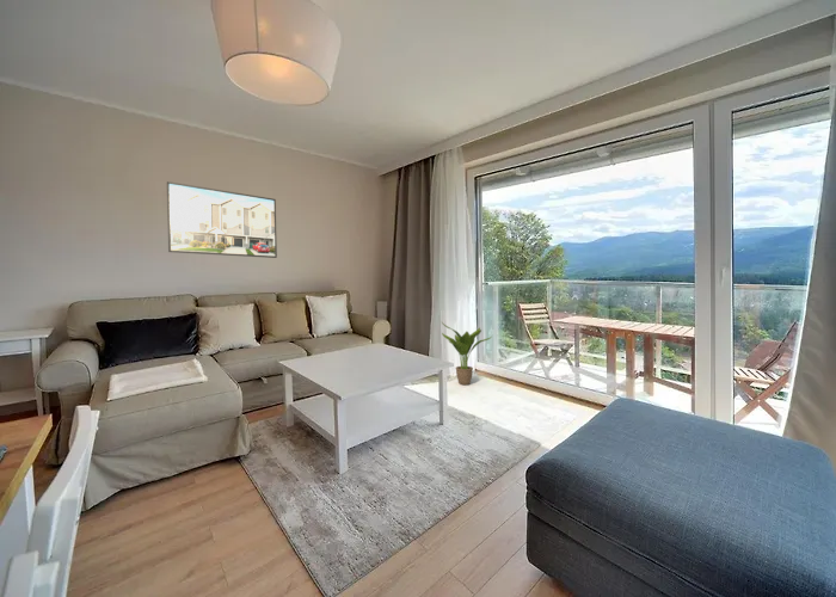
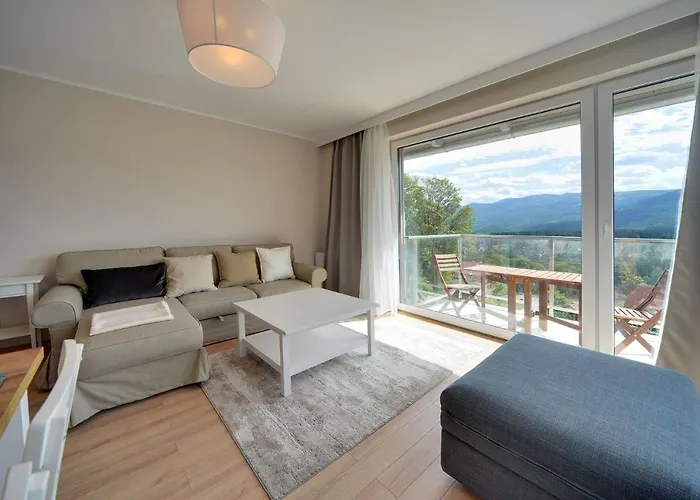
- potted plant (465, 352)
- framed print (226, 223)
